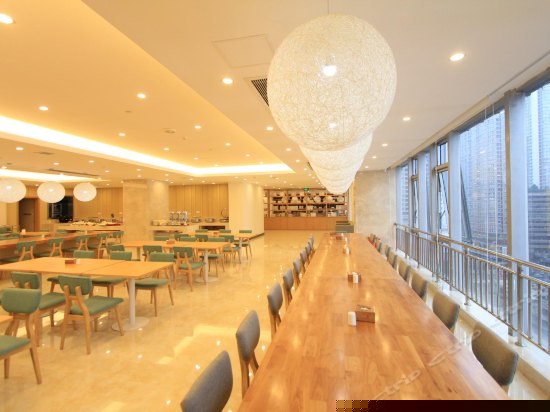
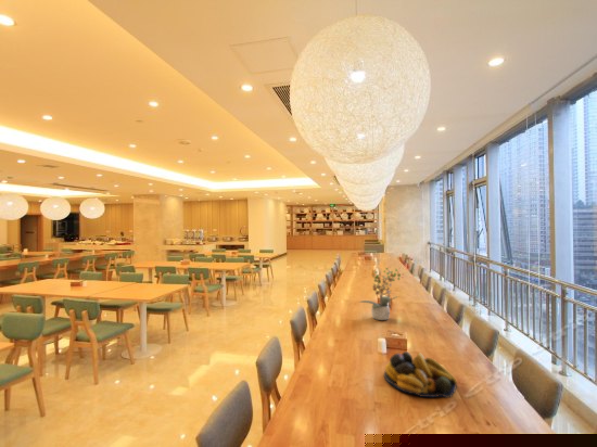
+ potted plant (383, 293)
+ fruit bowl (418, 368)
